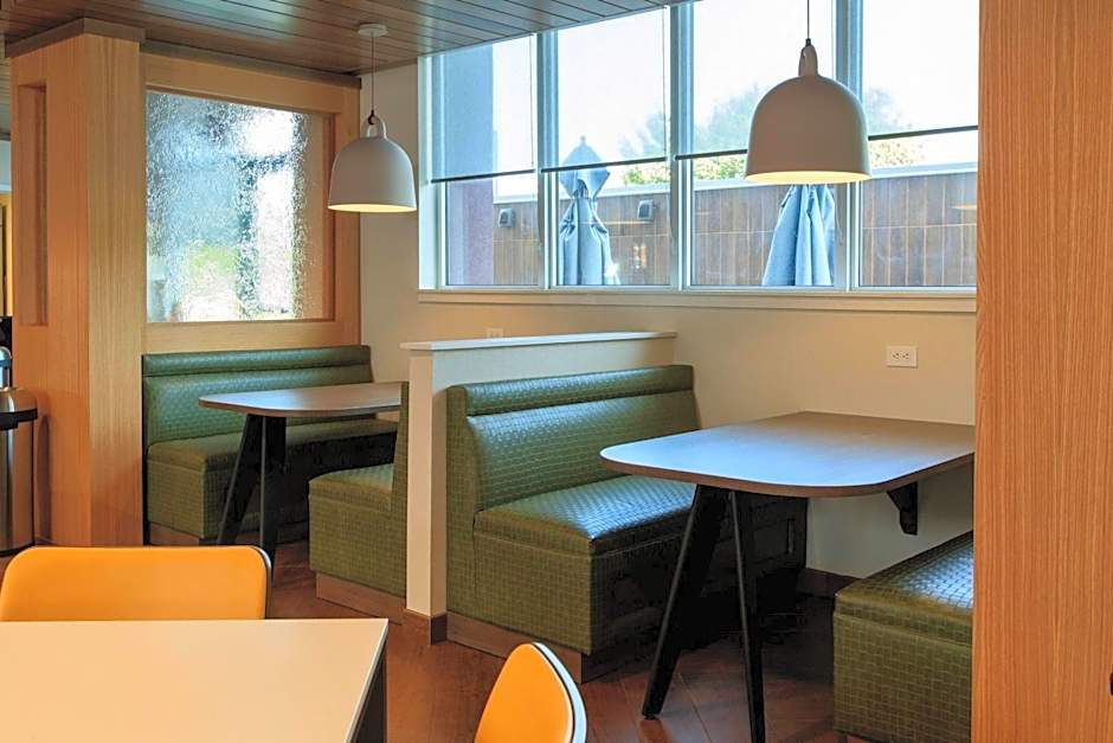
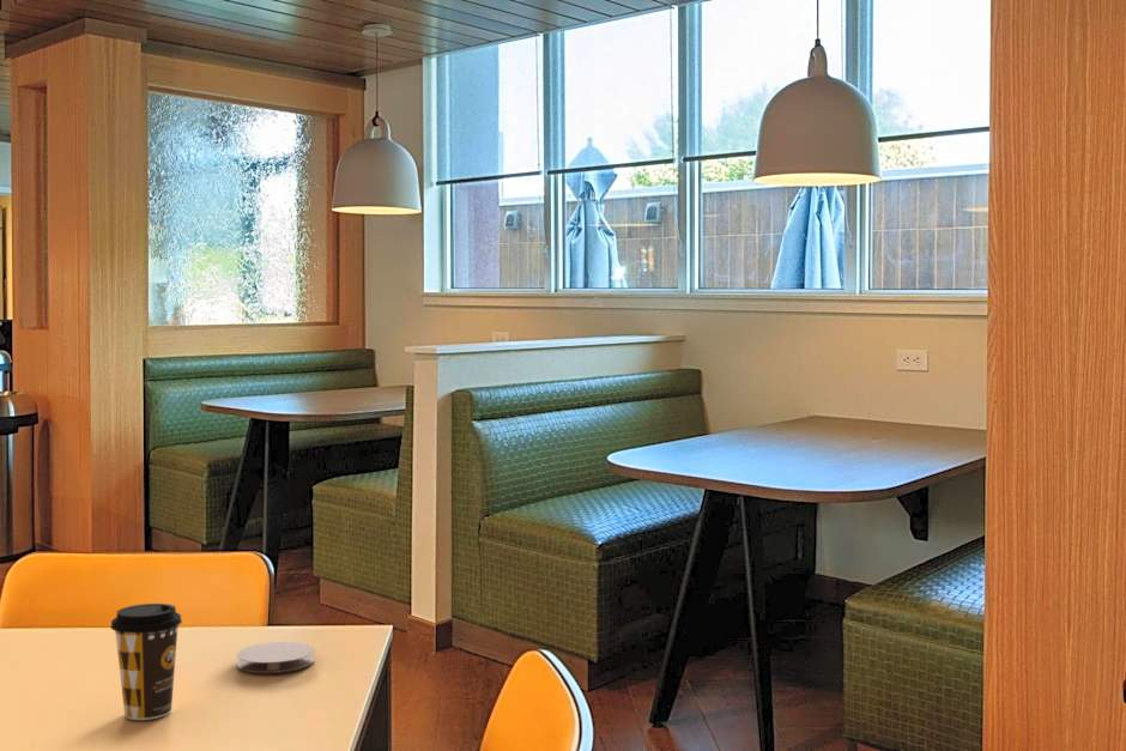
+ coaster (276, 656)
+ coffee cup (146, 661)
